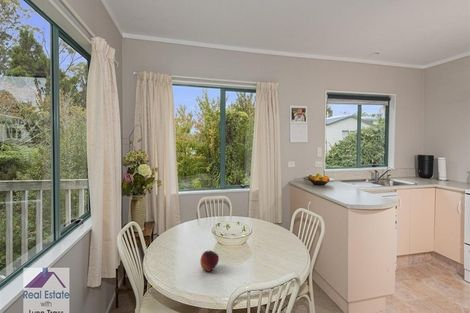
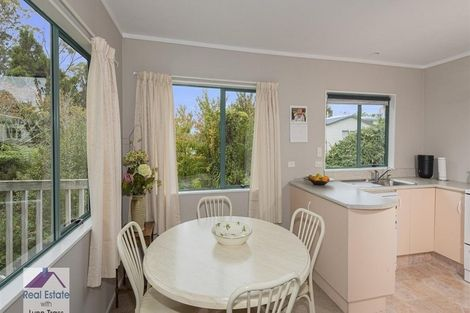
- fruit (209, 260)
